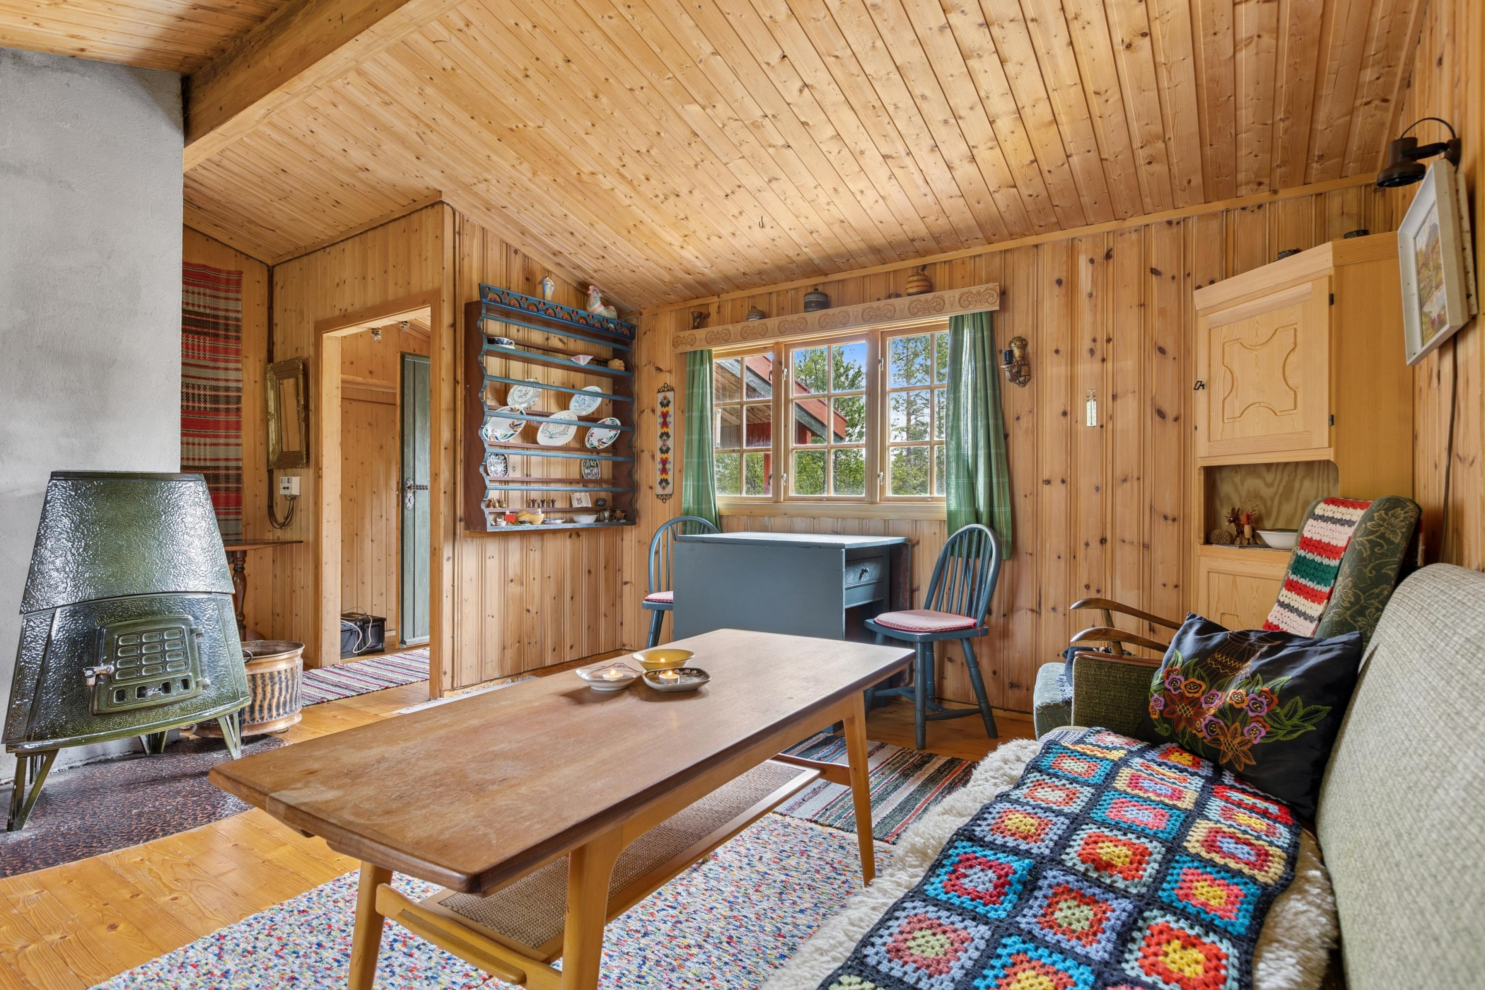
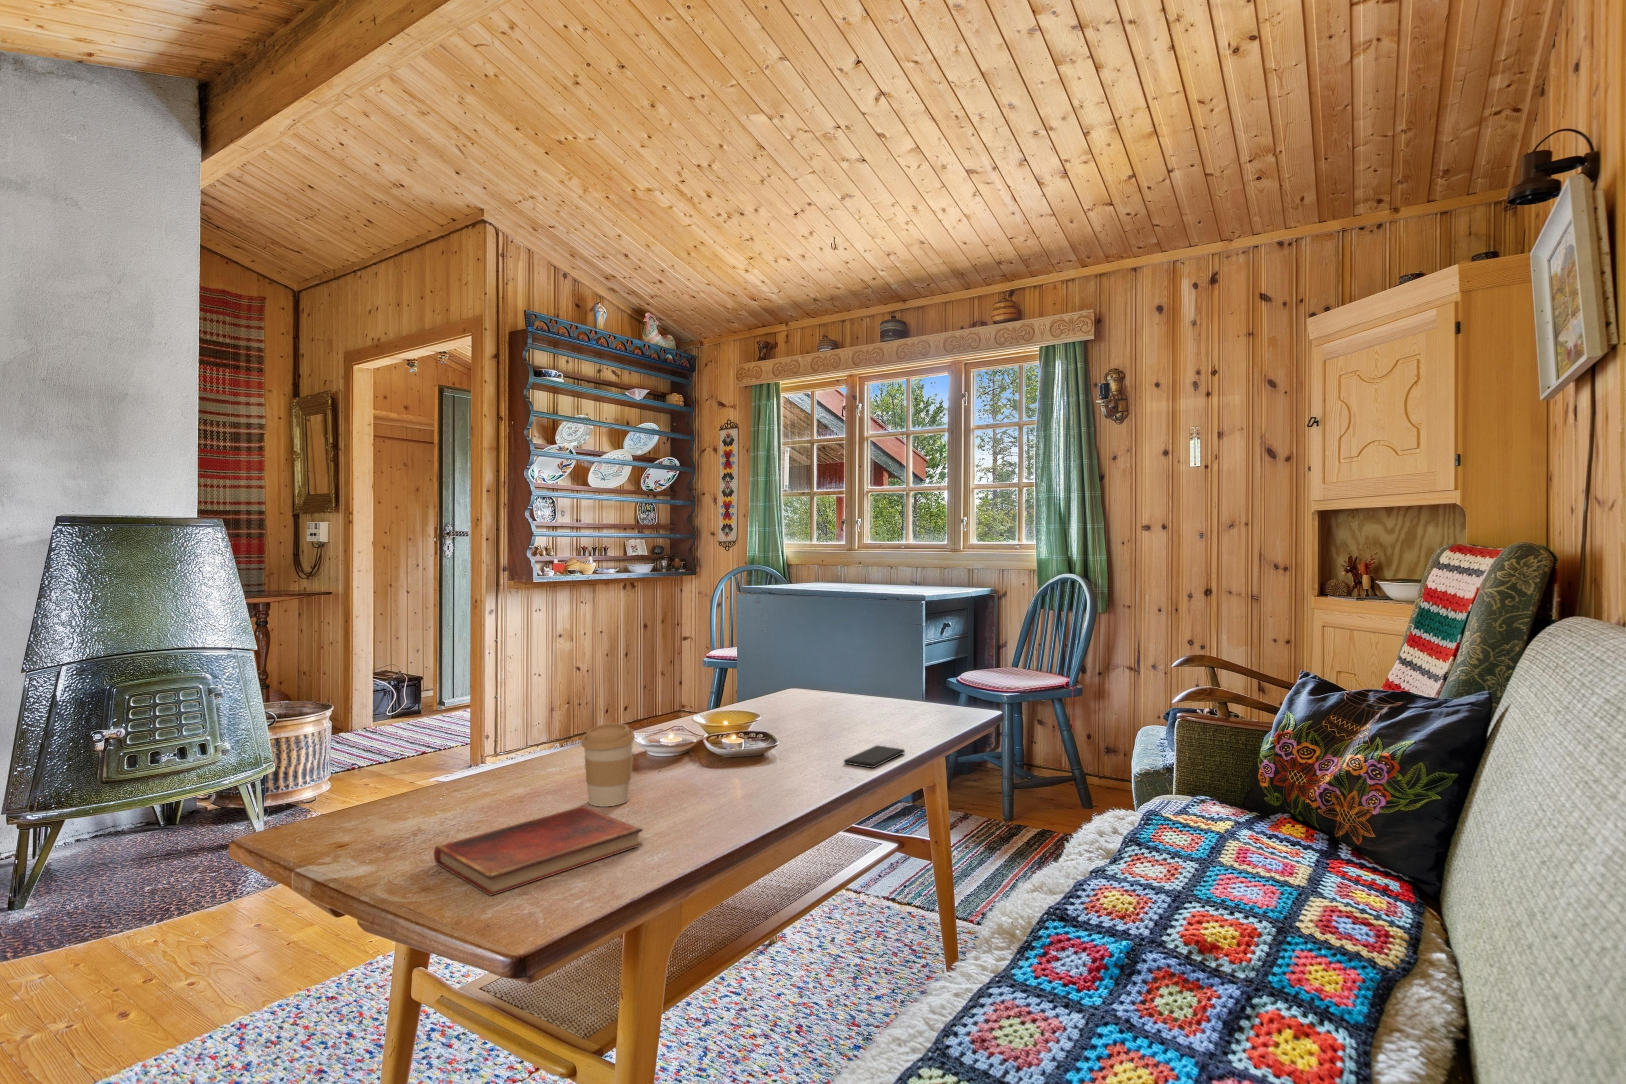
+ coffee cup (609, 763)
+ smartphone (875, 755)
+ diary (541, 846)
